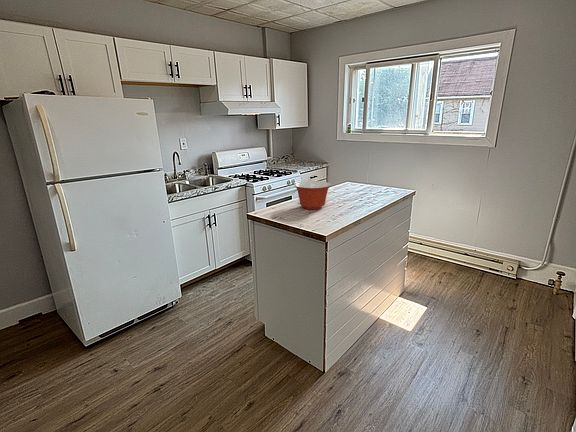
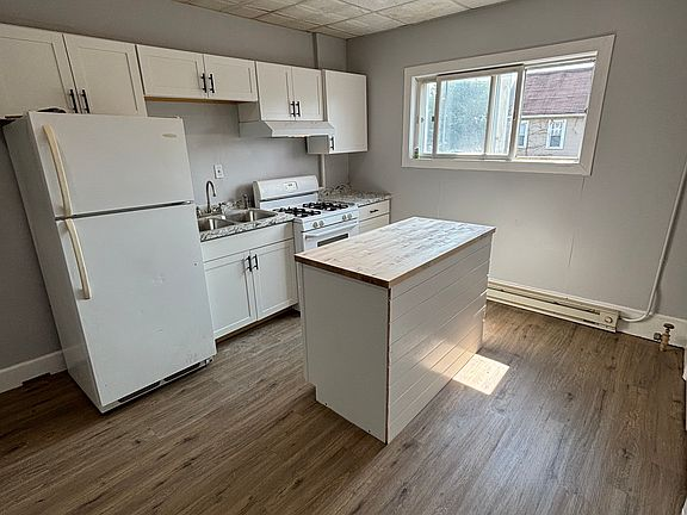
- mixing bowl (312, 195)
